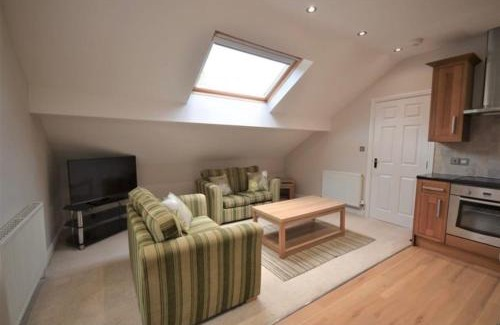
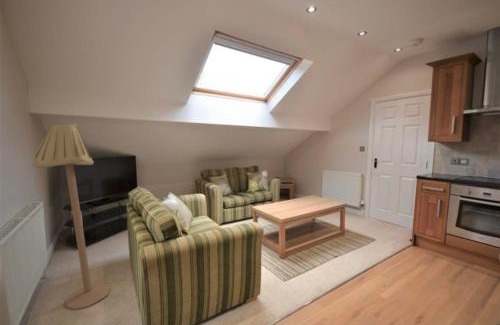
+ floor lamp (73, 213)
